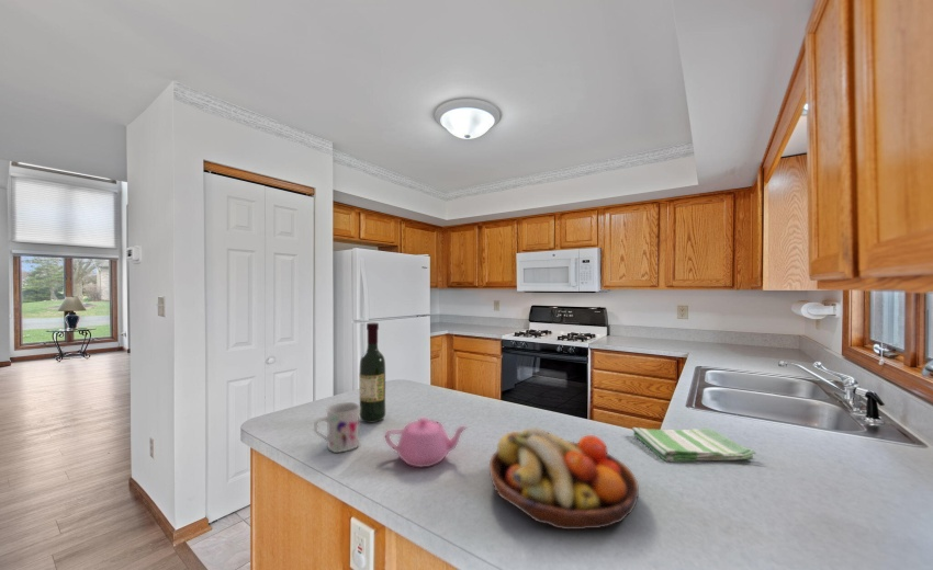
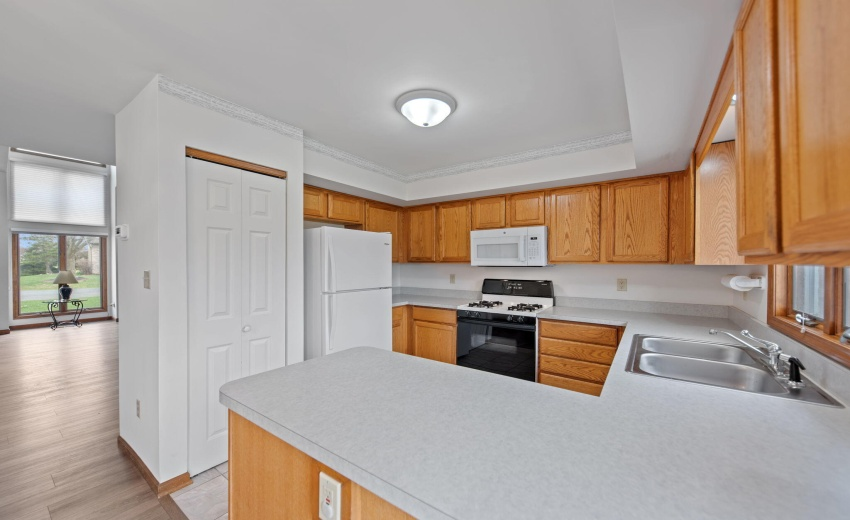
- dish towel (688, 441)
- teapot (426, 438)
- mug (337, 428)
- fruit bowl (560, 464)
- wine bottle (372, 371)
